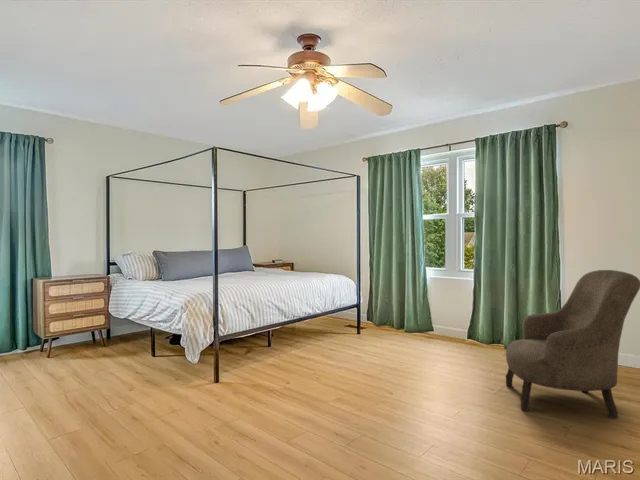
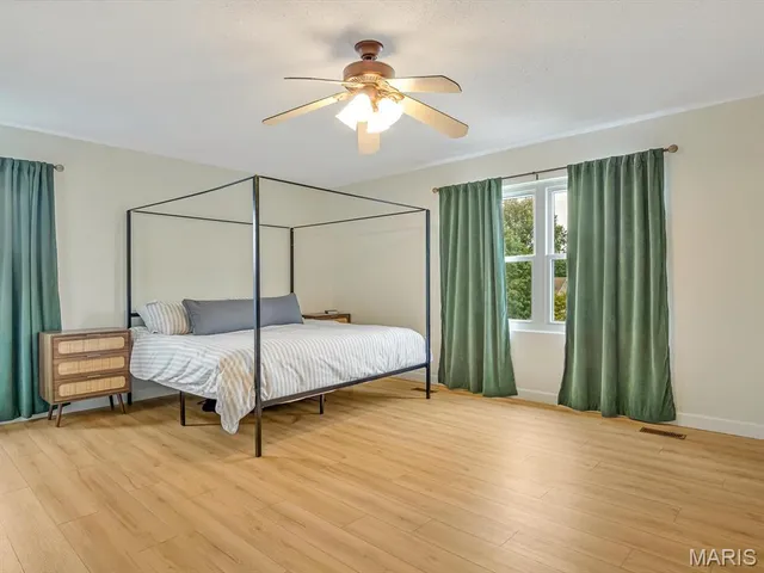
- armchair (567, 335)
